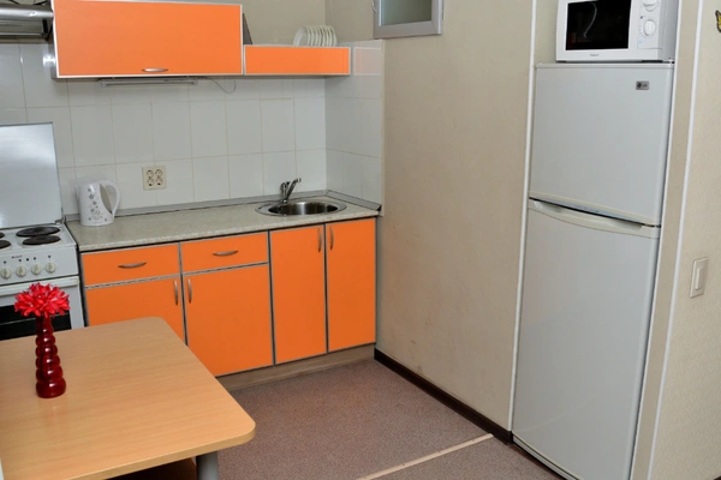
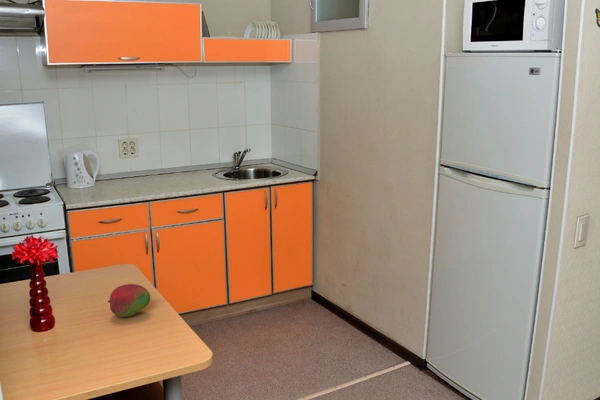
+ fruit (129, 300)
